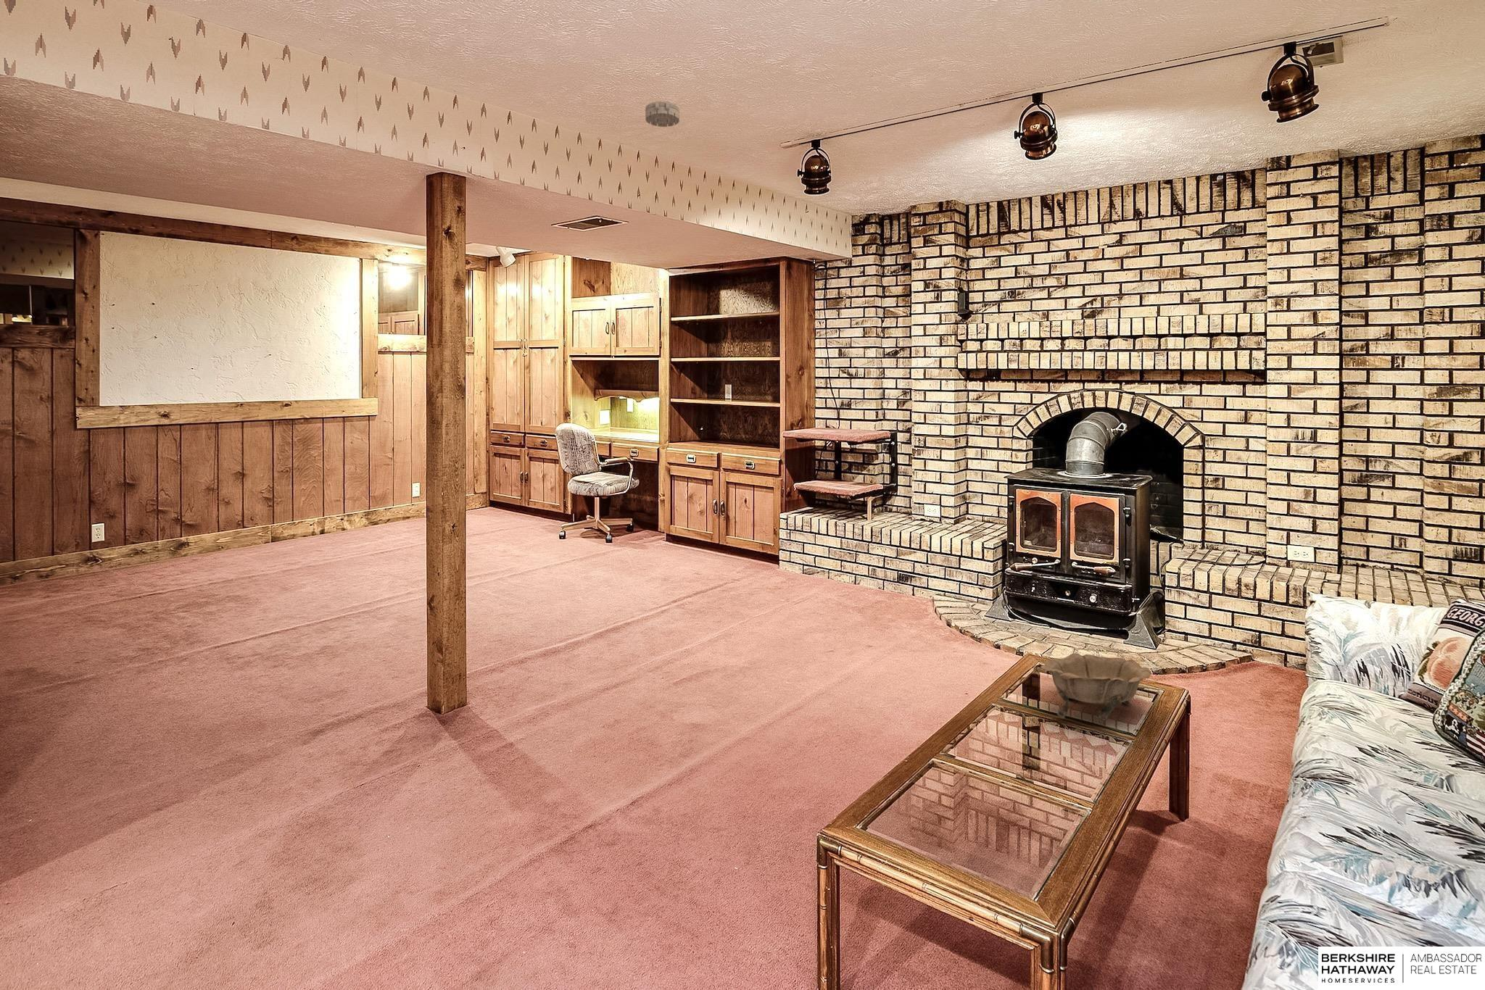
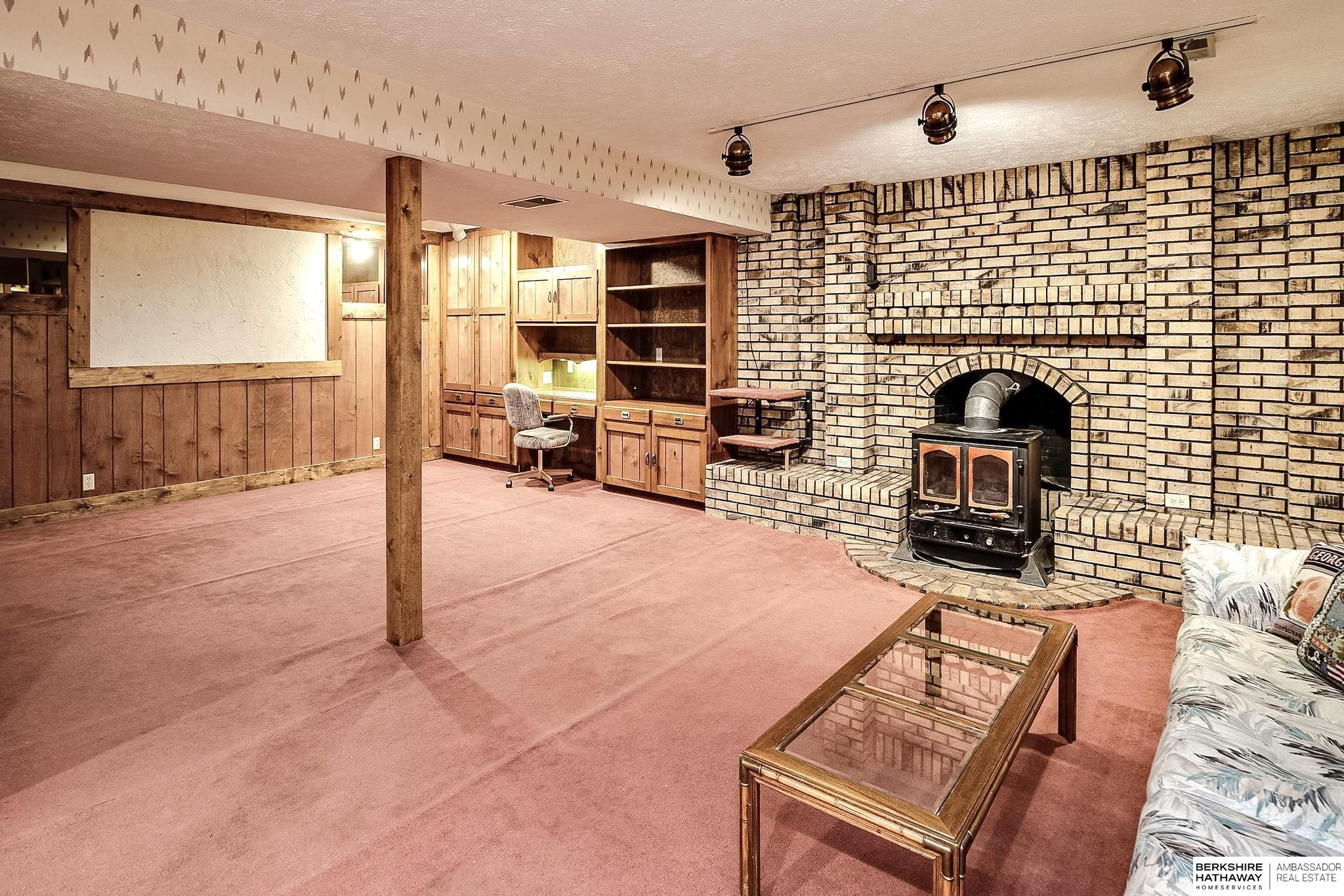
- decorative bowl (1094, 686)
- smoke detector (662, 113)
